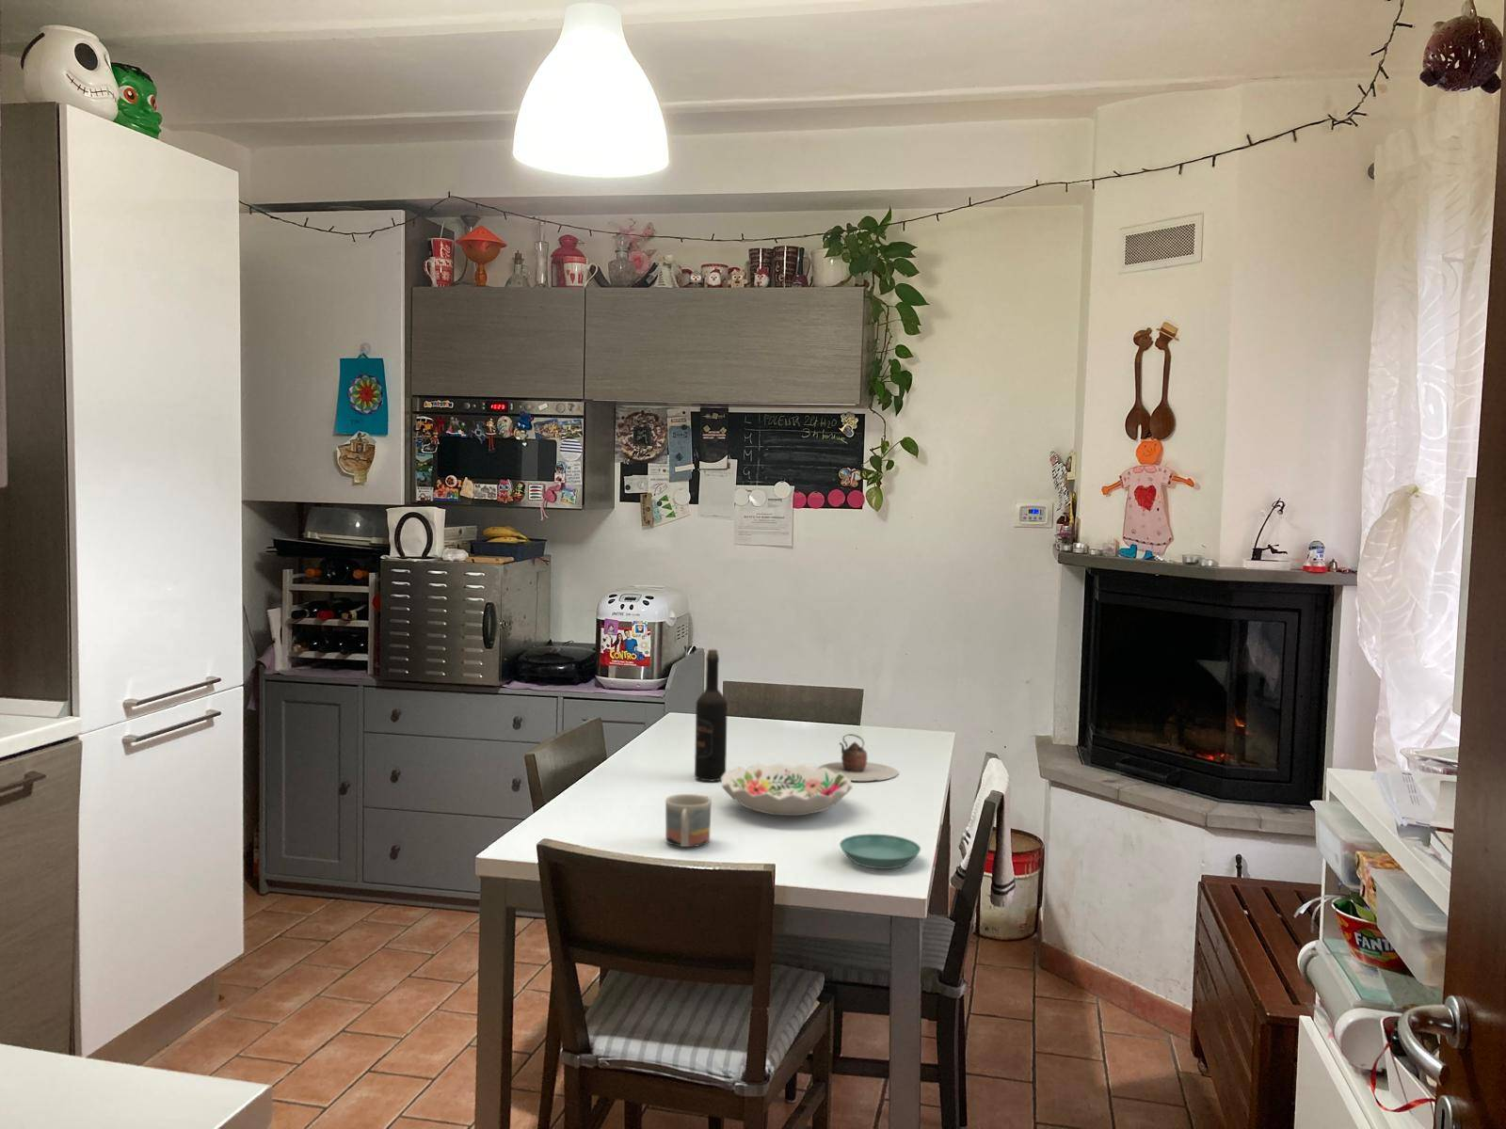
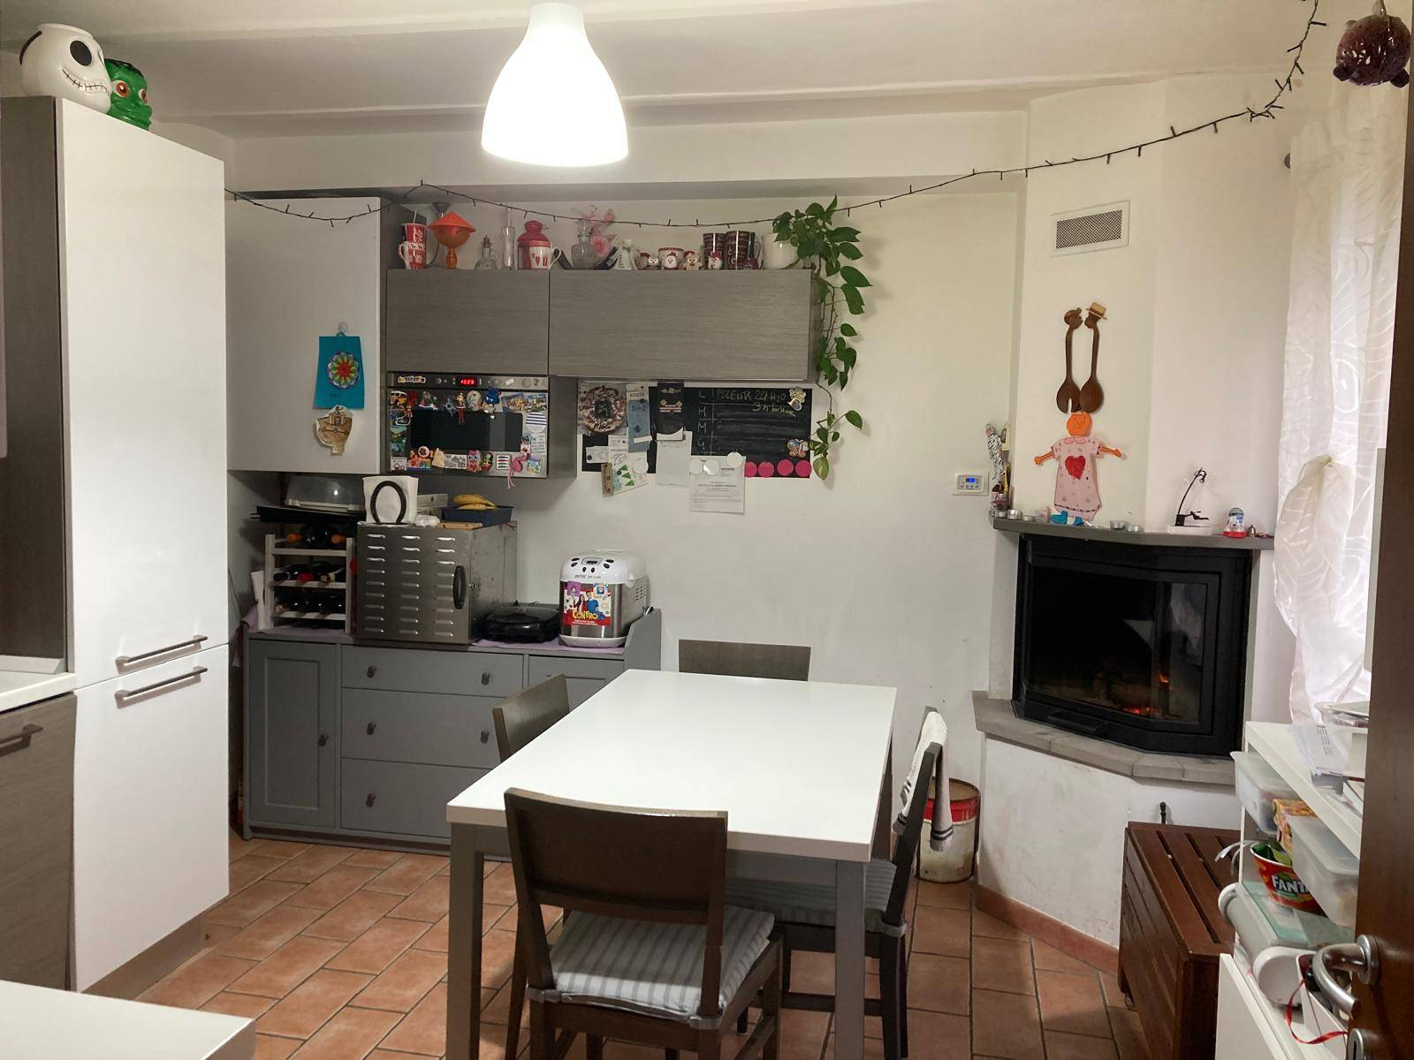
- mug (687, 823)
- decorative bowl (785, 793)
- wine bottle (710, 714)
- teapot (859, 753)
- saucer (879, 853)
